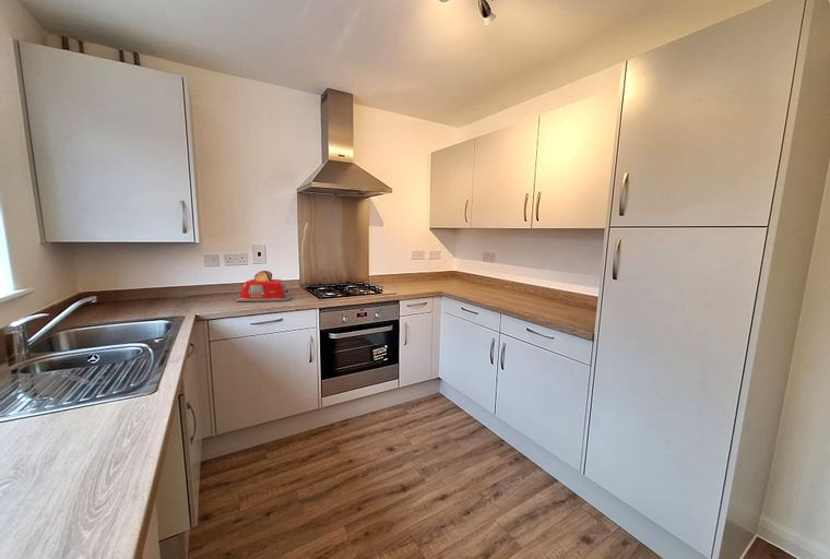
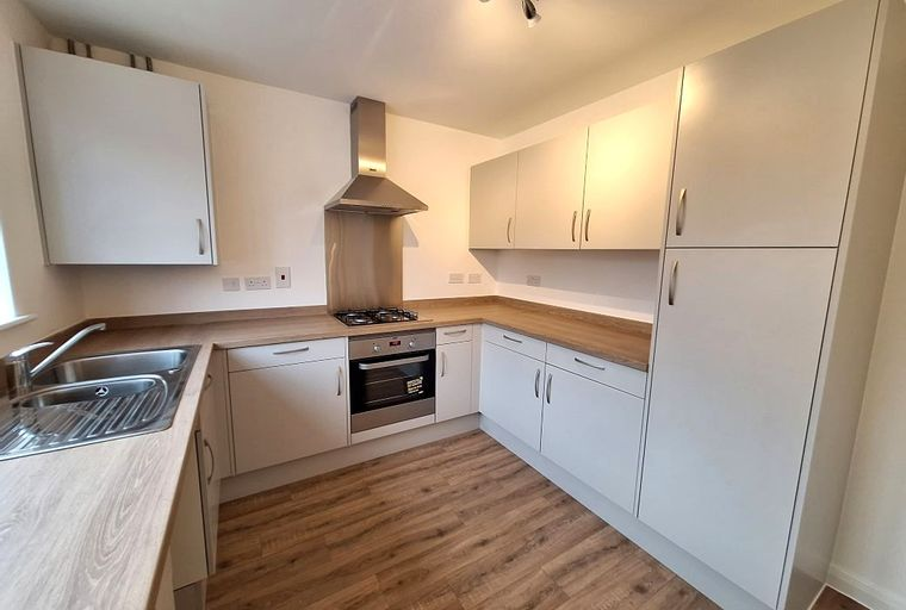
- toaster (264, 285)
